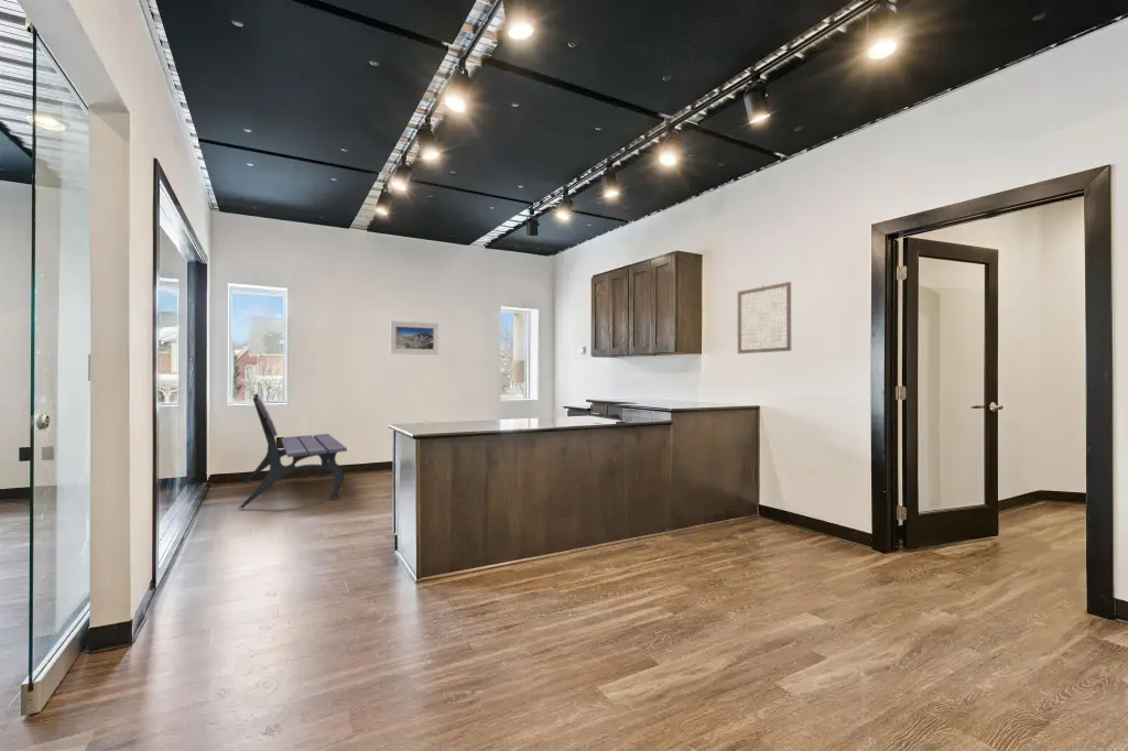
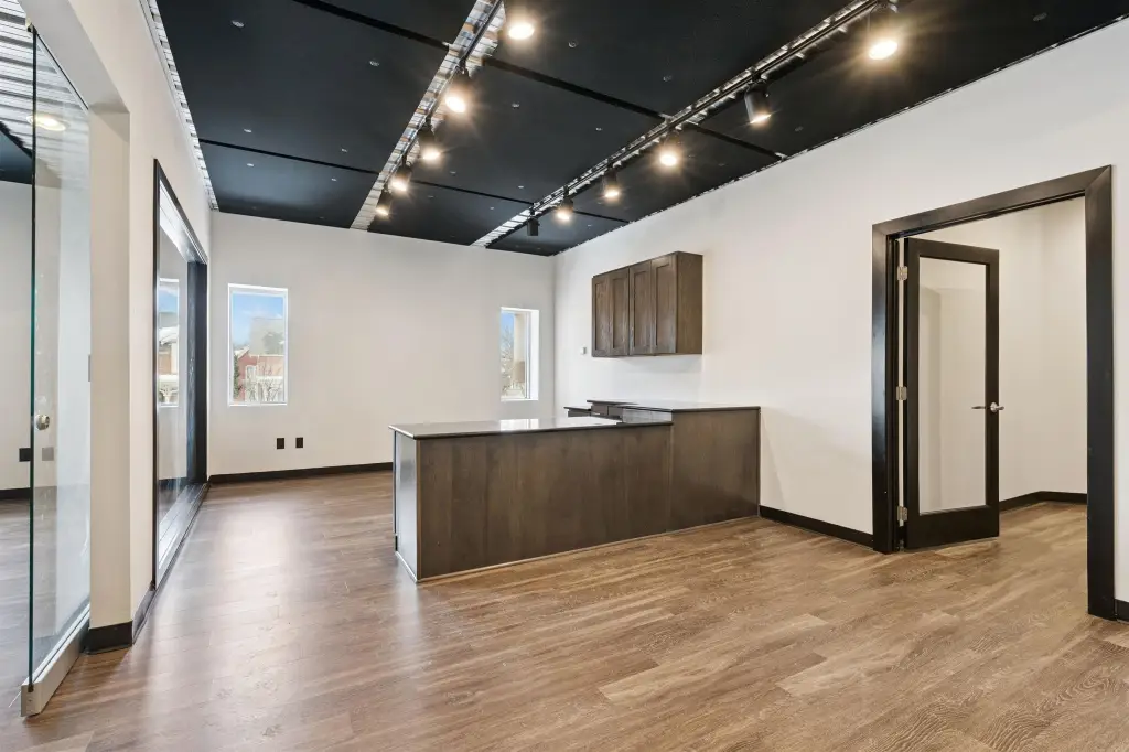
- bench (290, 442)
- wall art (762, 317)
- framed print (414, 338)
